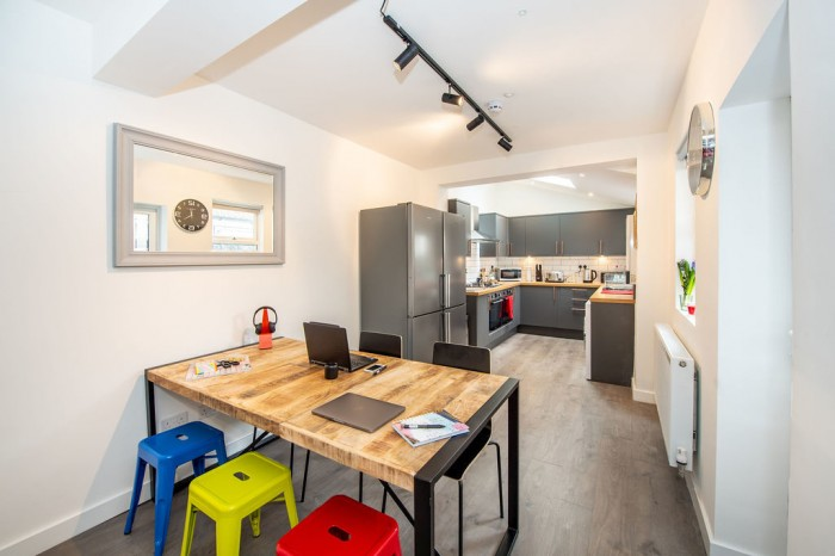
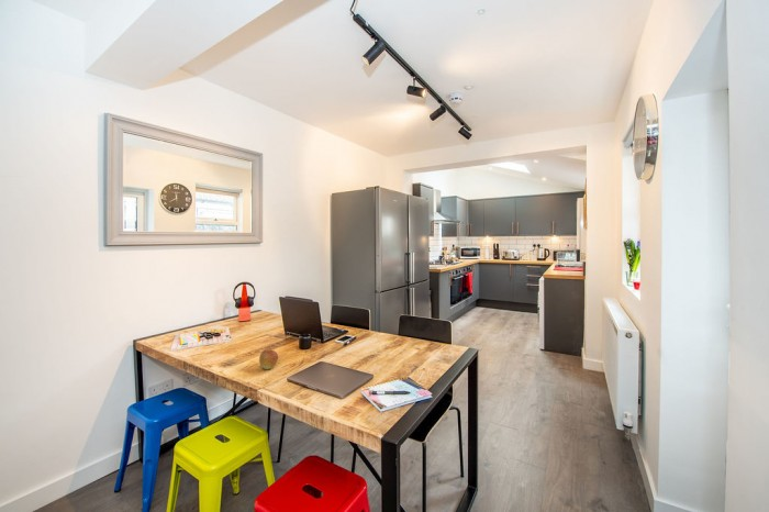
+ apple (268, 358)
